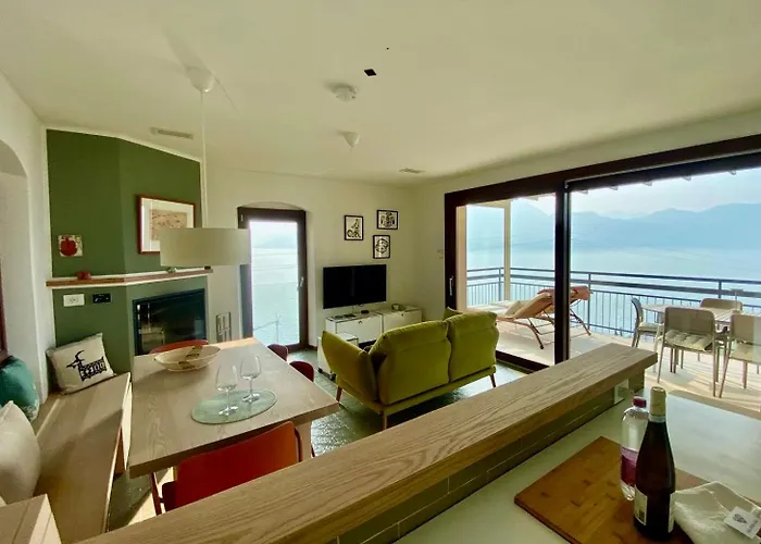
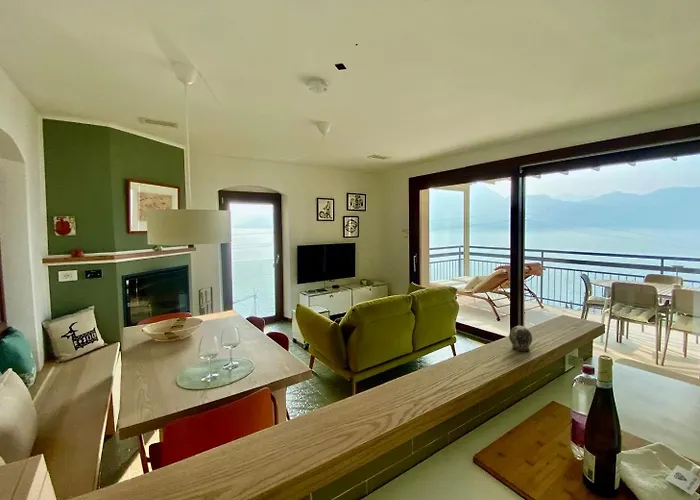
+ decorative egg (520, 337)
